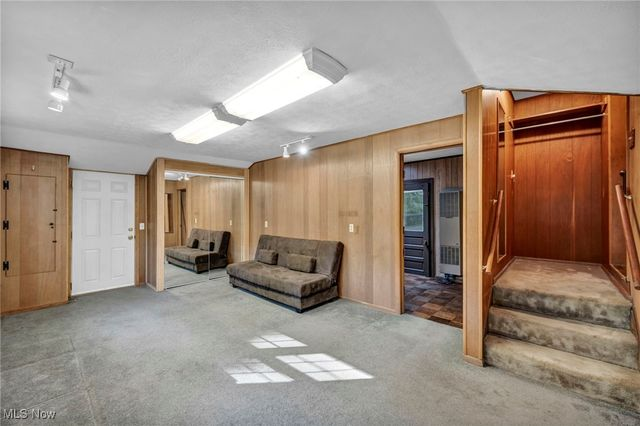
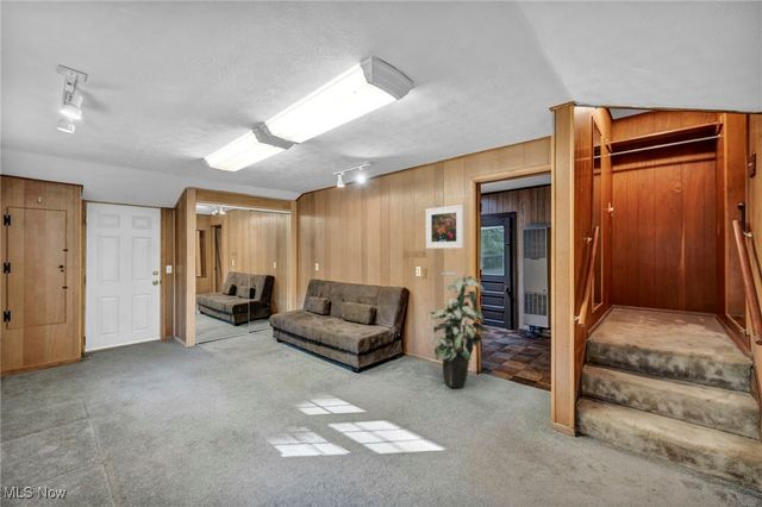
+ indoor plant (456, 327)
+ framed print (443, 227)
